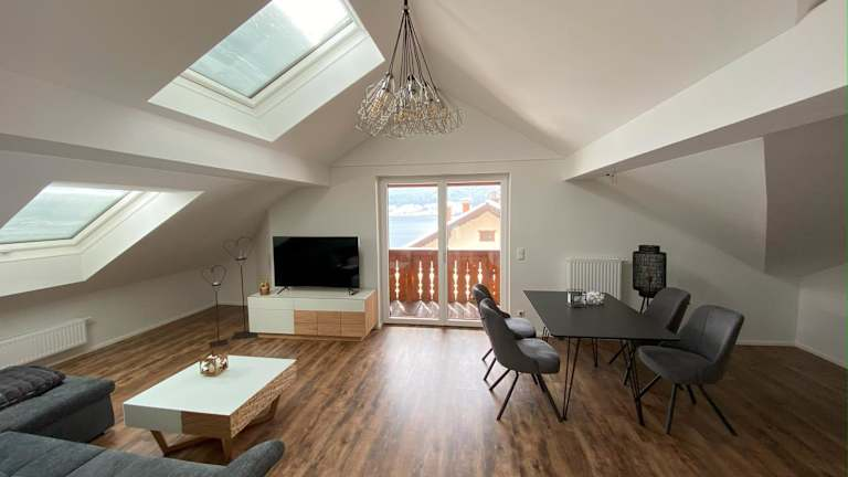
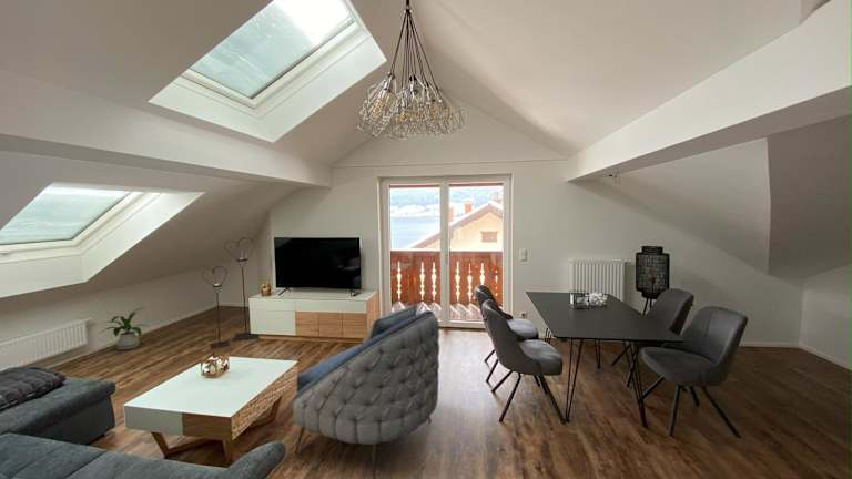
+ armchair (375, 373)
+ house plant (124, 327)
